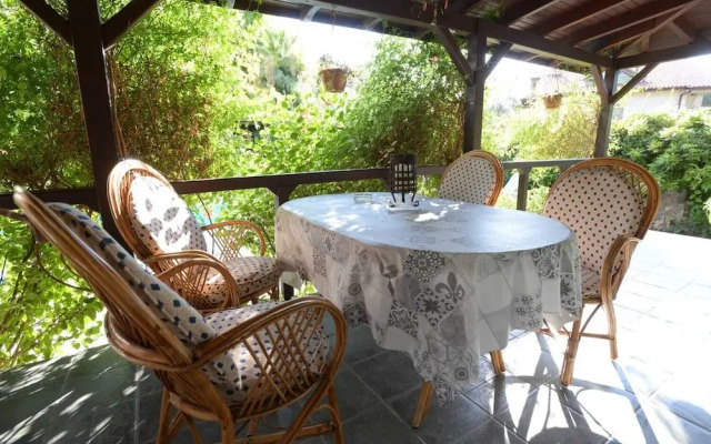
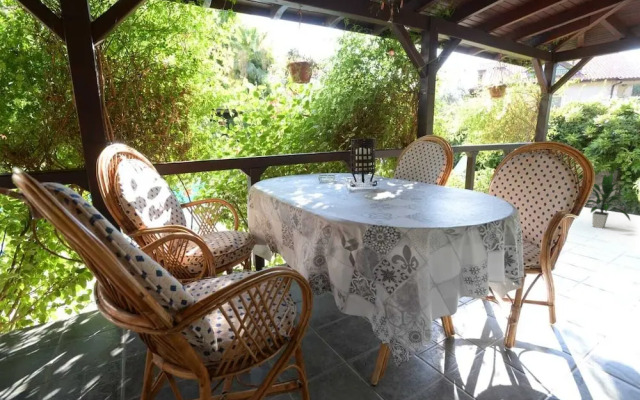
+ indoor plant (604, 201)
